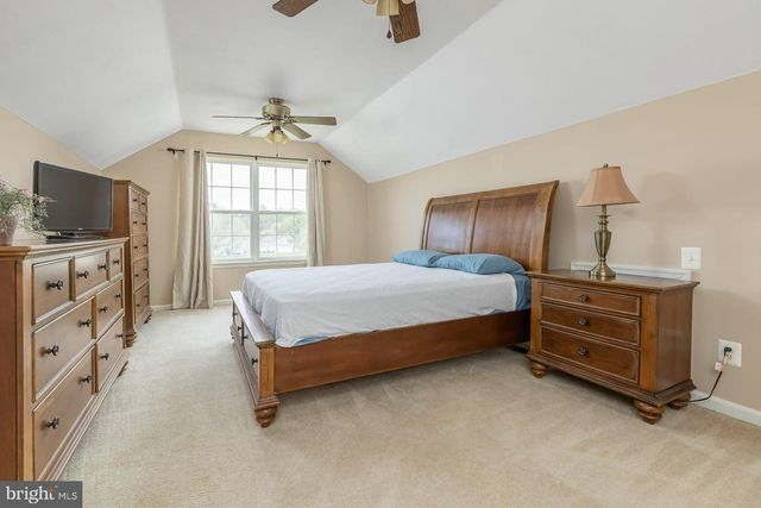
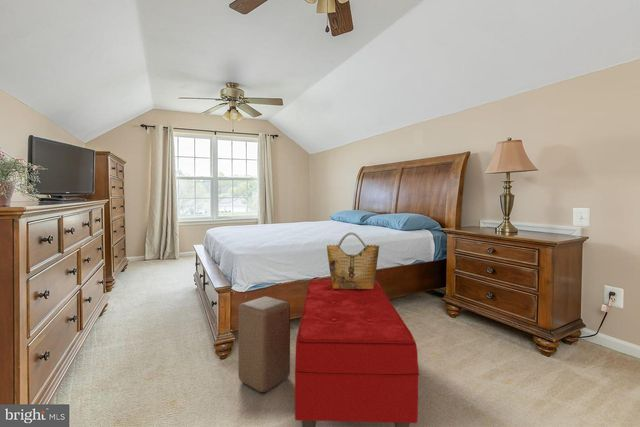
+ bench (347, 343)
+ stool (264, 341)
+ grocery bag (353, 259)
